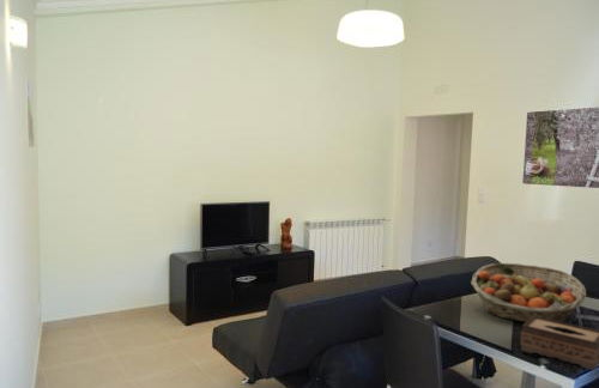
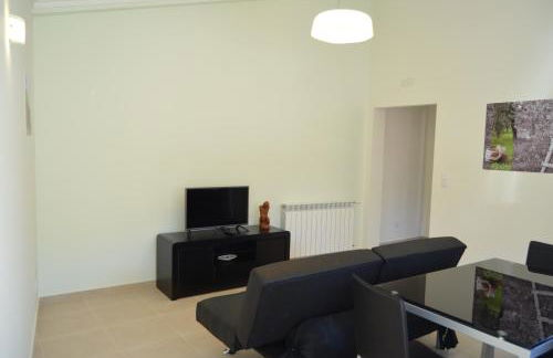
- tissue box (562, 340)
- fruit basket (525, 292)
